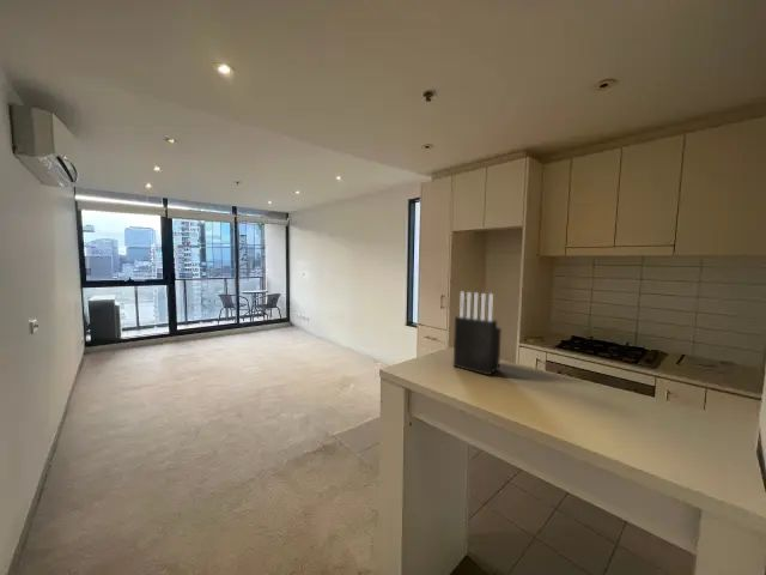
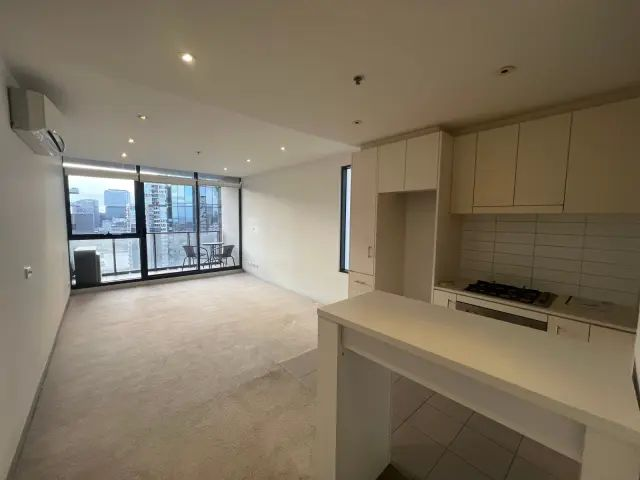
- knife block (478, 329)
